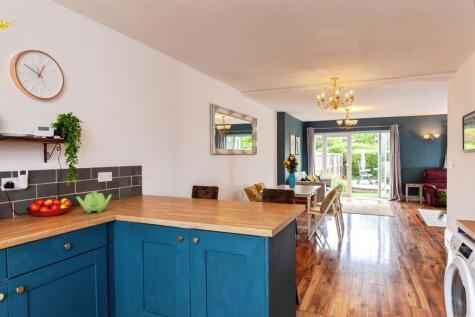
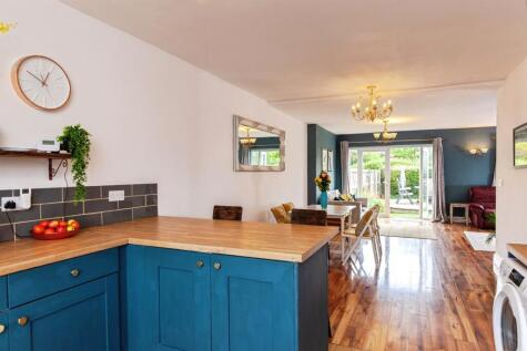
- teapot (94, 201)
